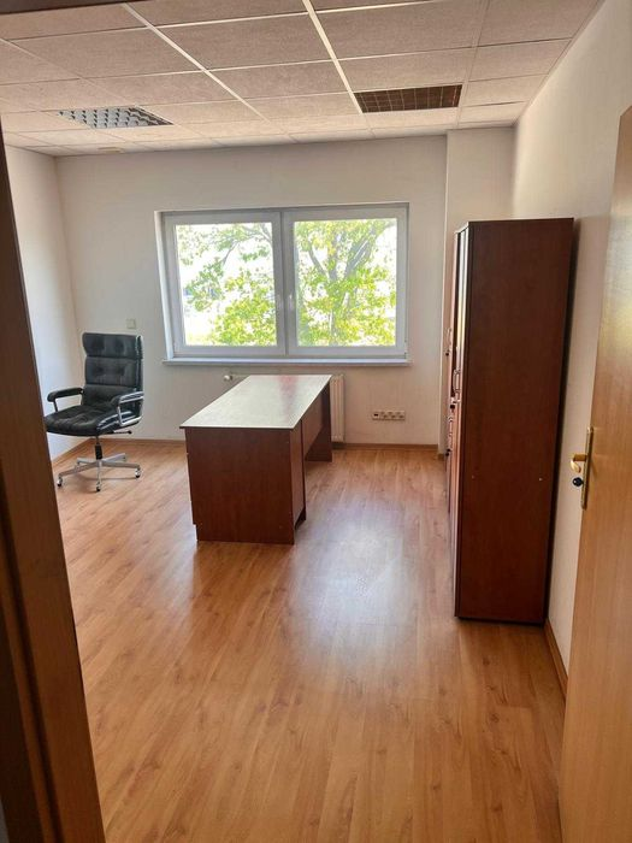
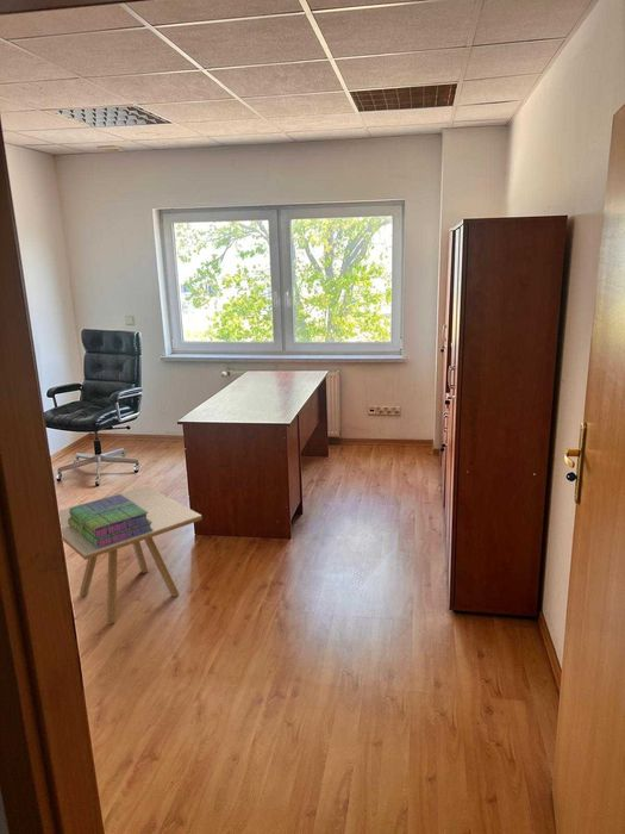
+ stack of books (108, 518)
+ side table (115, 555)
